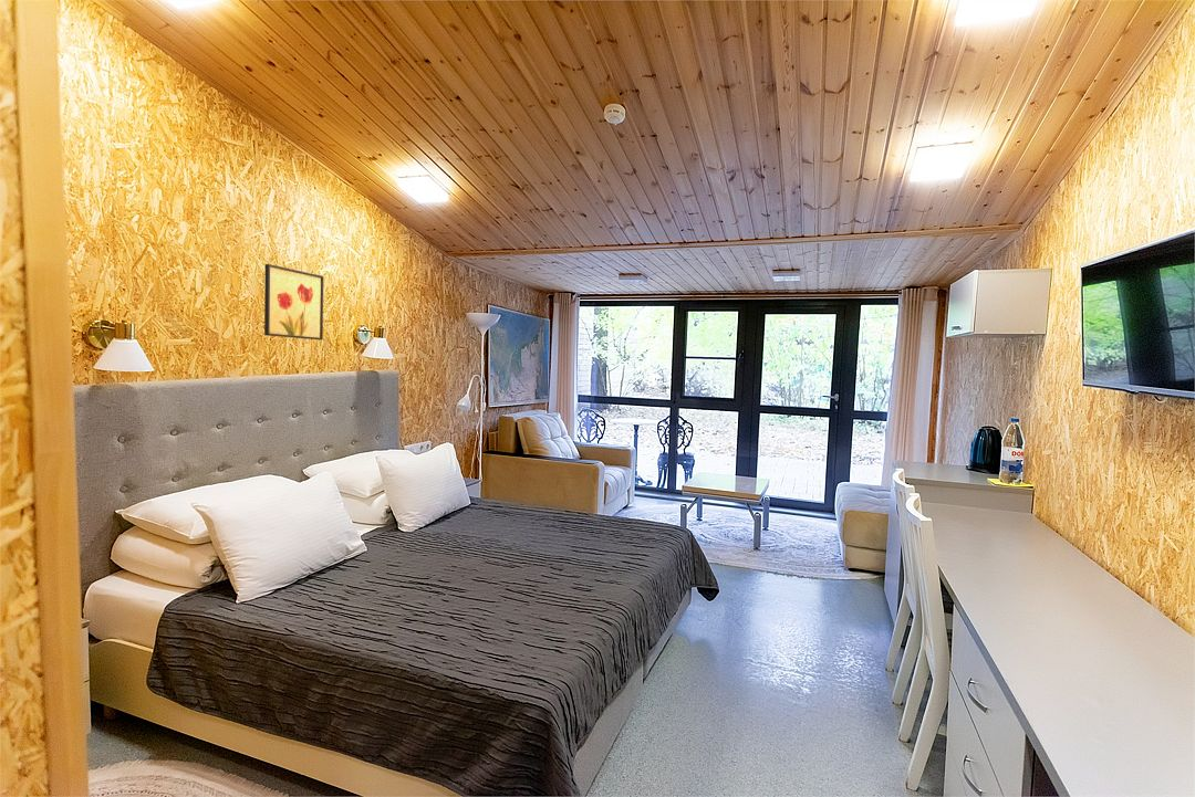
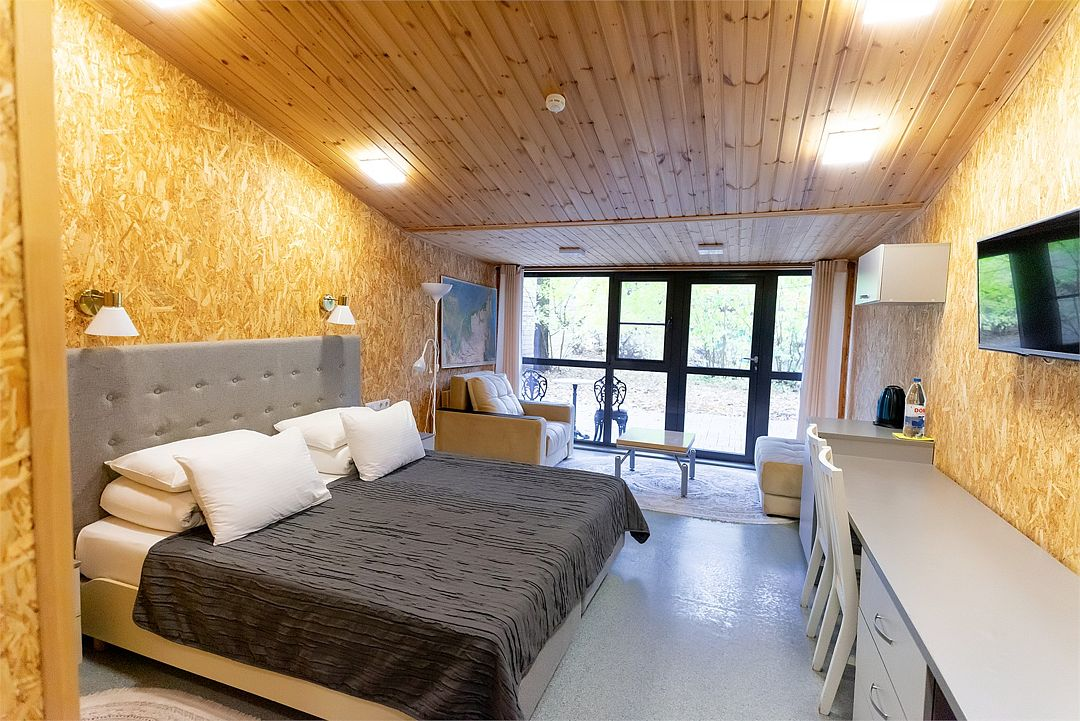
- wall art (294, 304)
